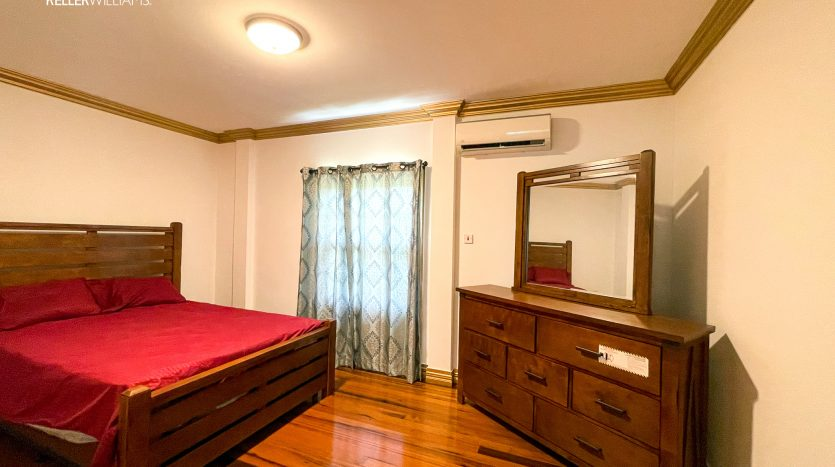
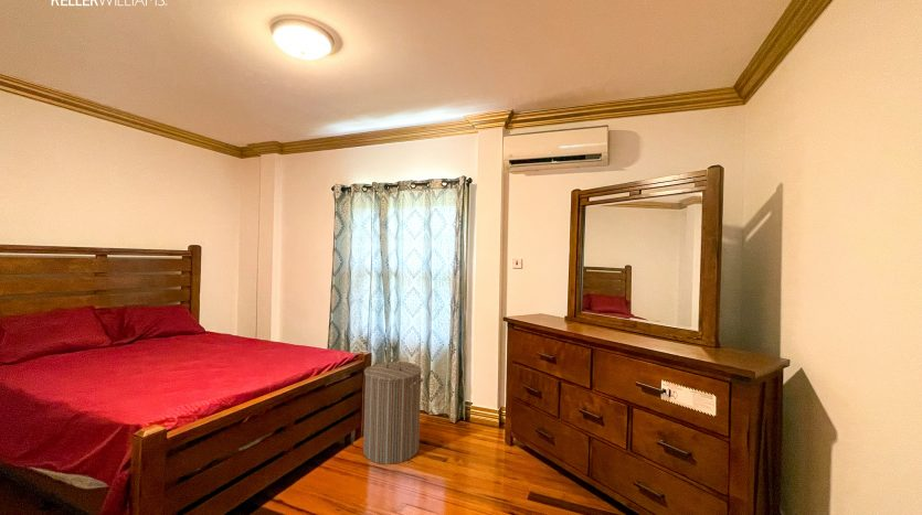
+ laundry hamper (392, 403)
